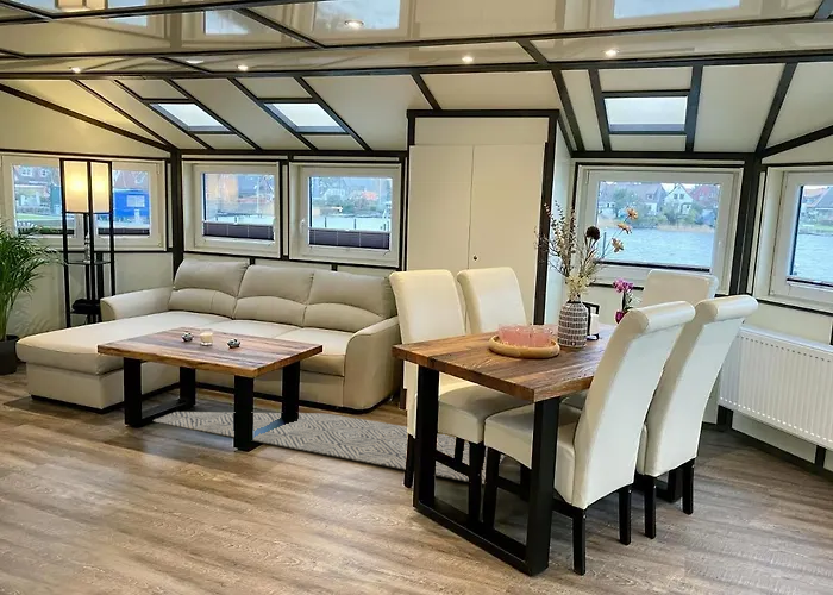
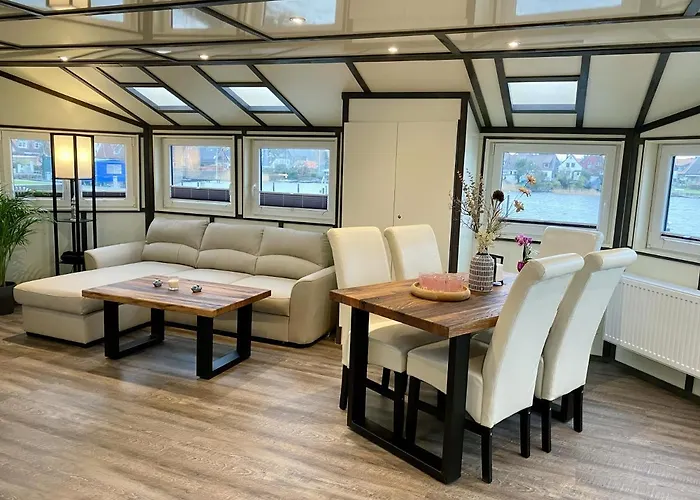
- rug (327, 432)
